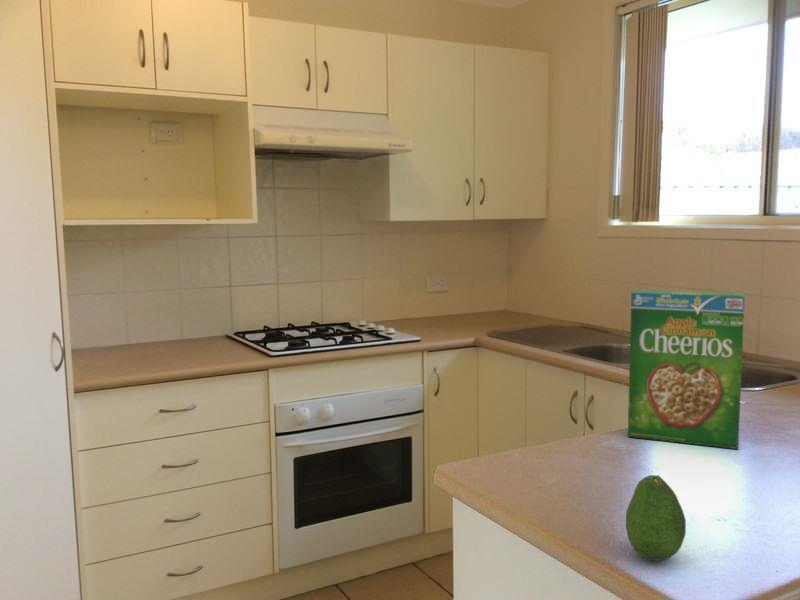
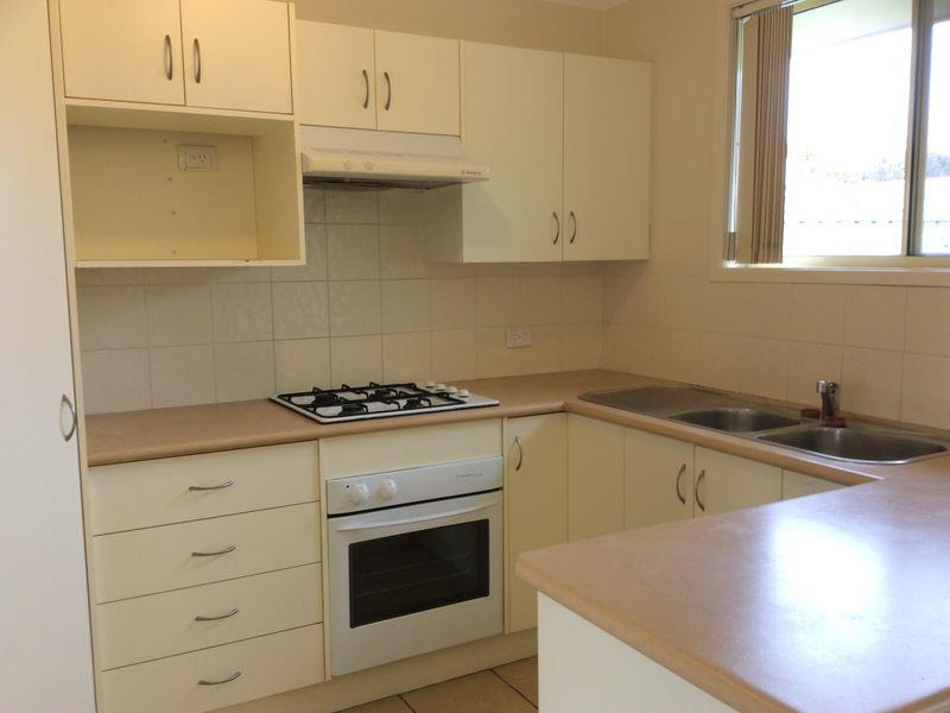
- fruit (655, 517)
- cereal box (684, 366)
